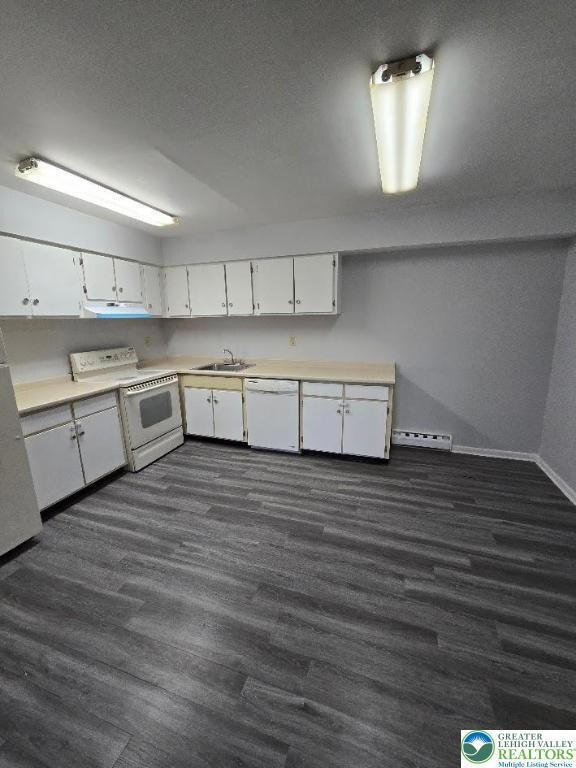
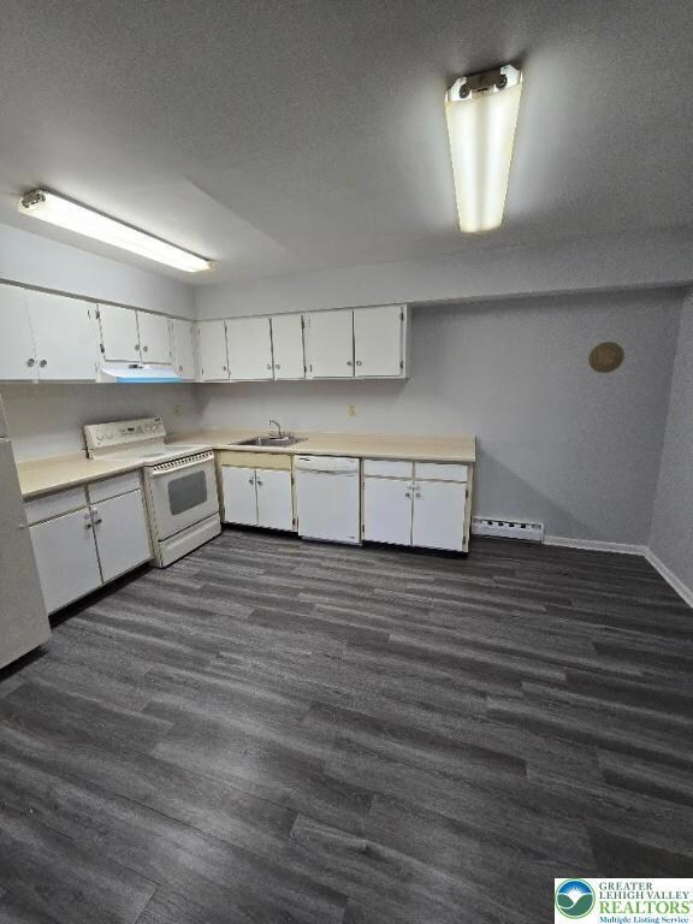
+ decorative plate (606, 357)
